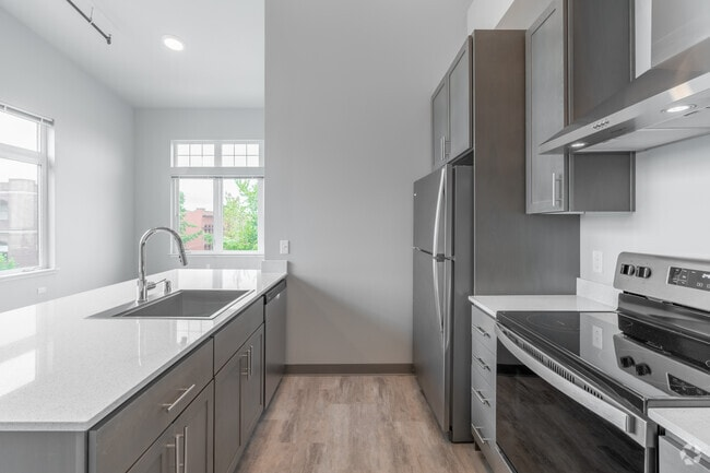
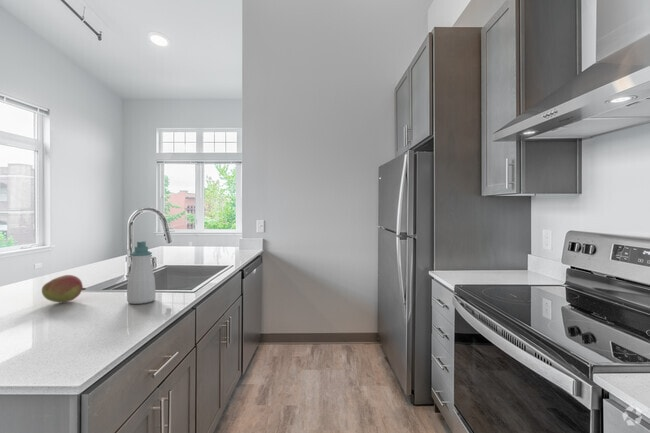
+ soap bottle (141, 271)
+ fruit (64, 288)
